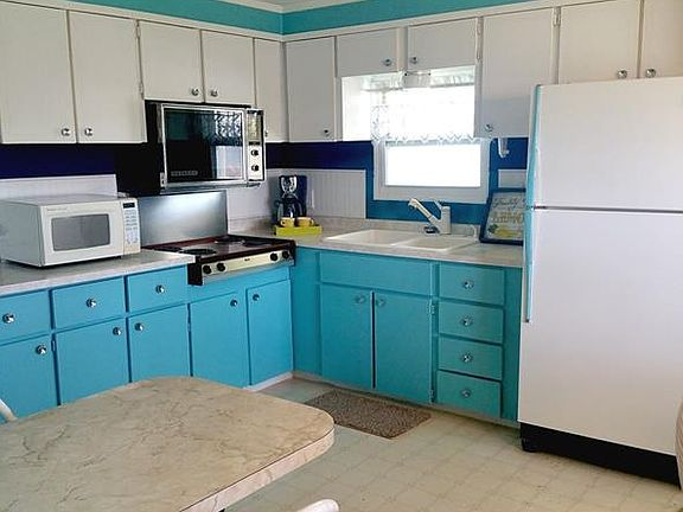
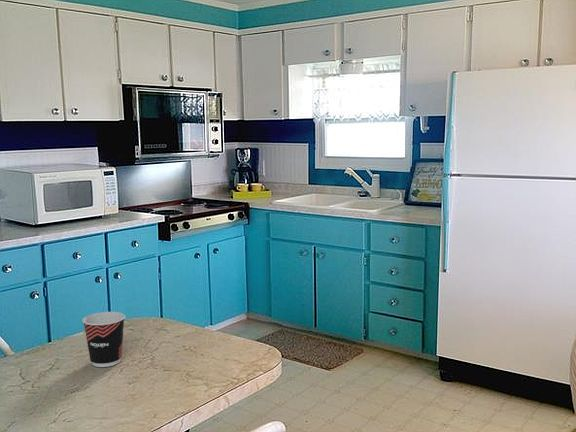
+ cup (105, 339)
